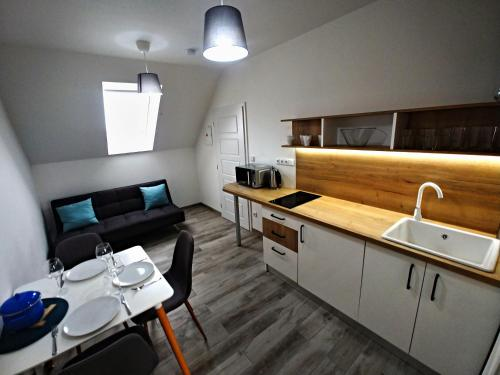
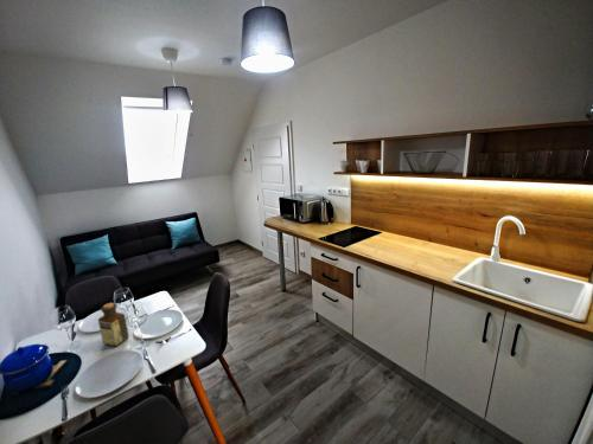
+ bottle (113, 323)
